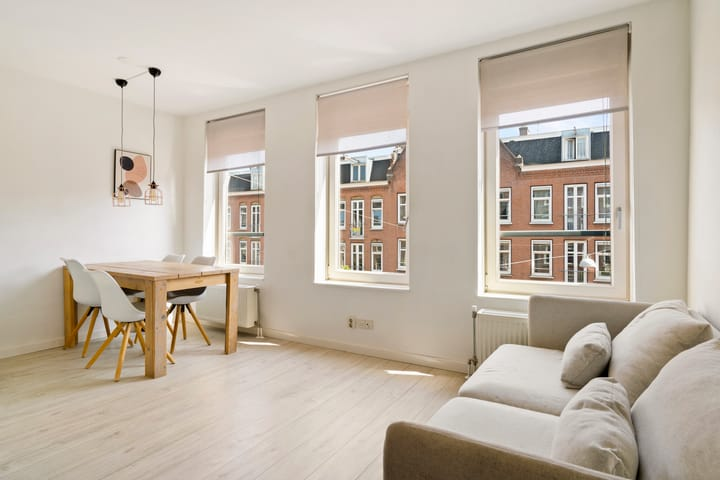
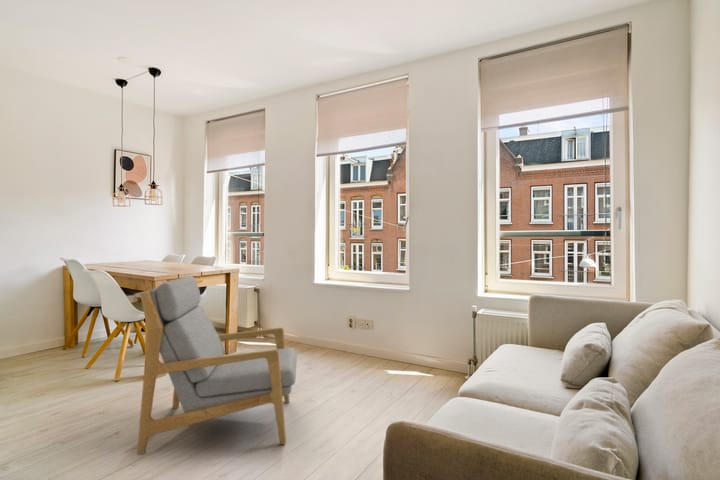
+ armchair (224, 351)
